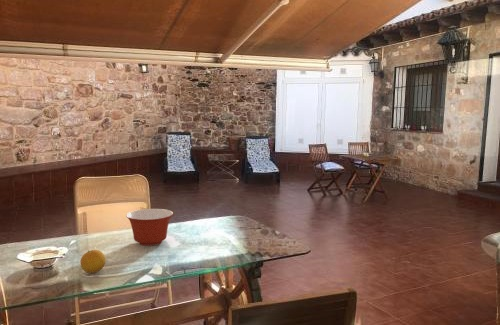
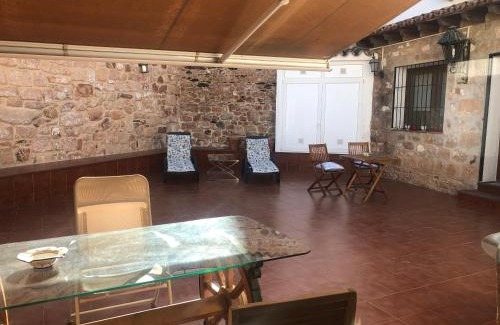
- fruit (93, 261)
- mixing bowl (150, 228)
